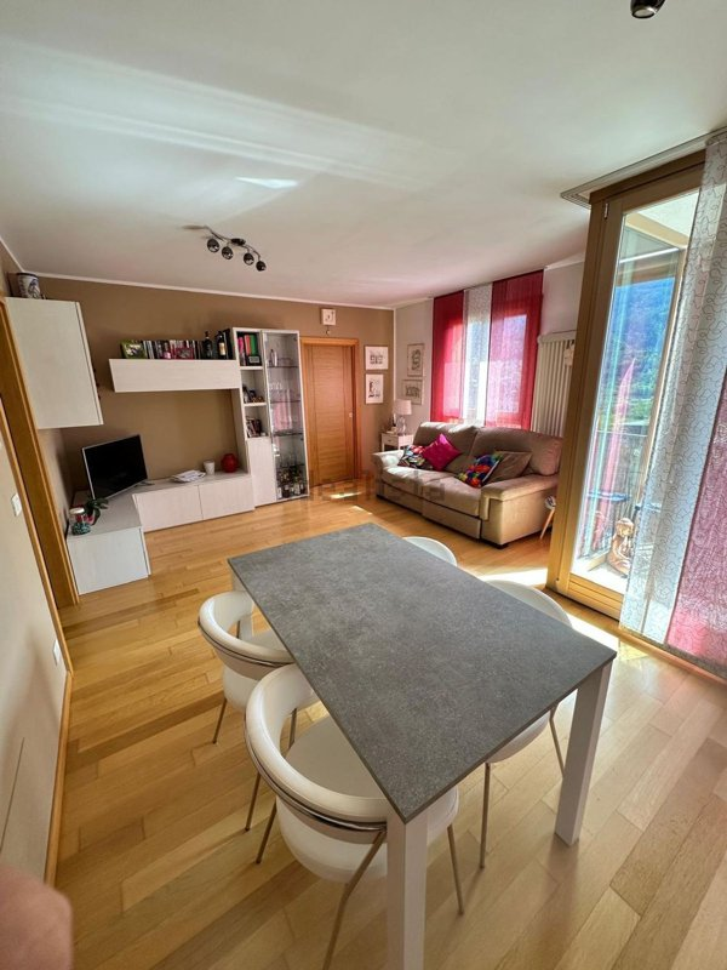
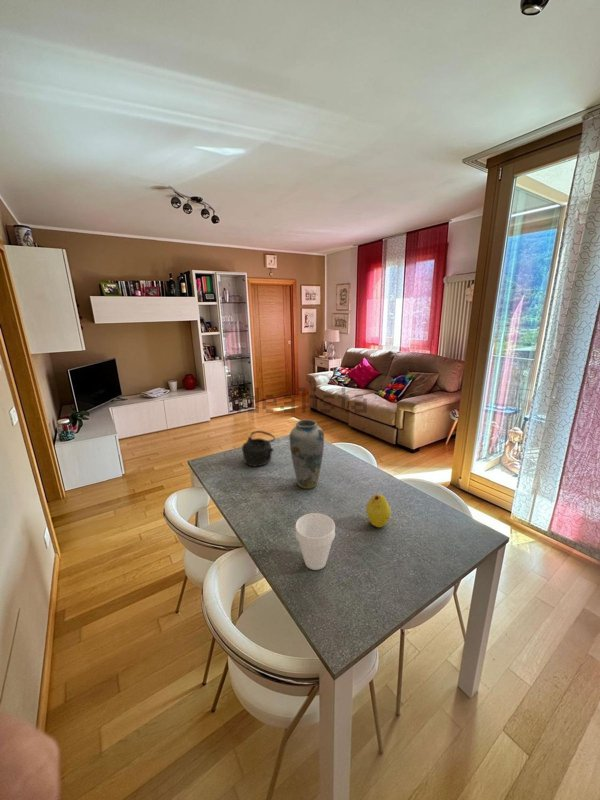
+ cup (315, 543)
+ fruit (378, 509)
+ vase (307, 454)
+ teapot (259, 450)
